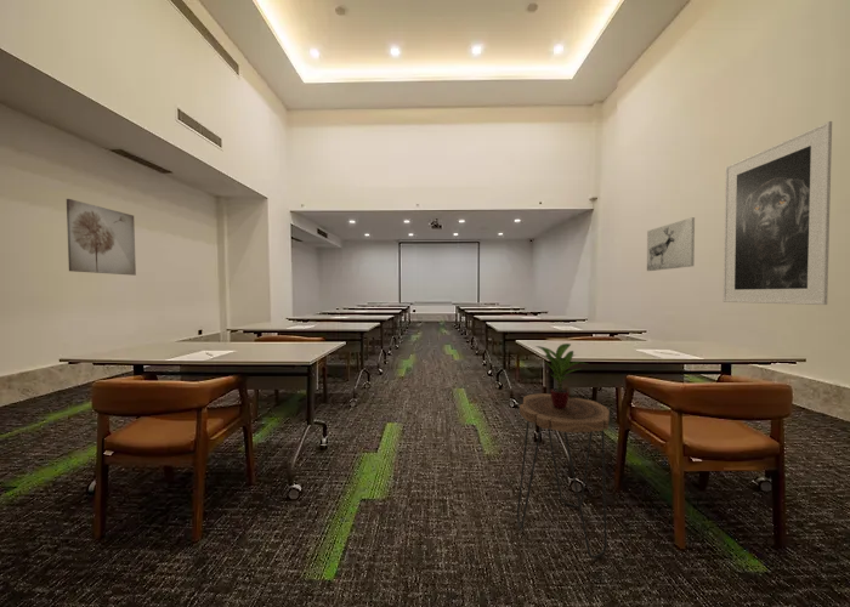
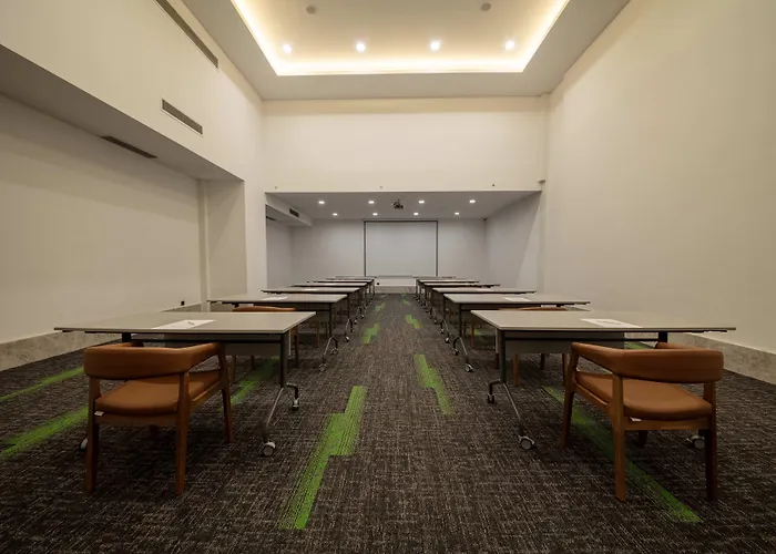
- potted plant (562, 375)
- wall art (668, 246)
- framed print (769, 226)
- wall art (104, 240)
- side table (555, 466)
